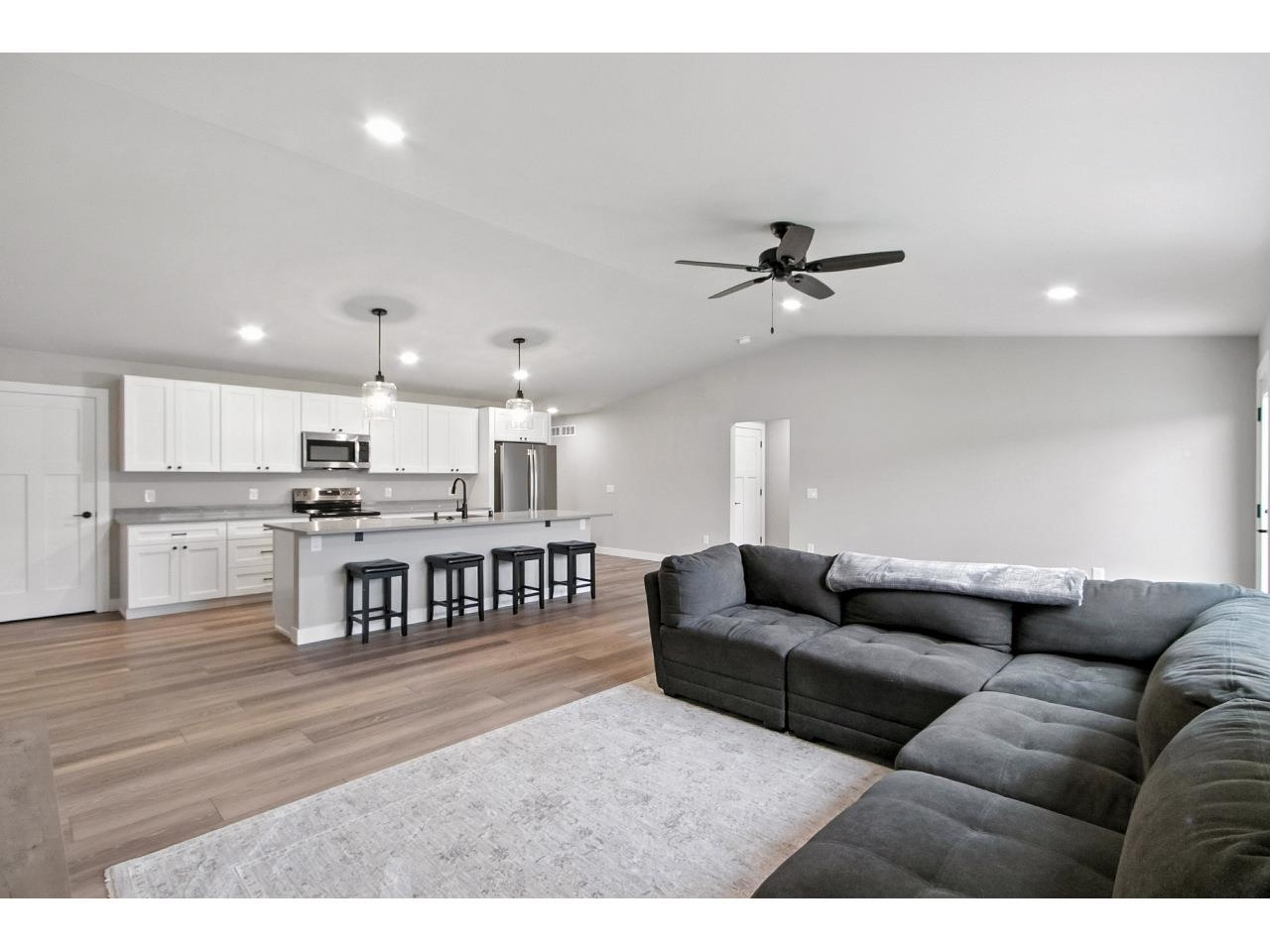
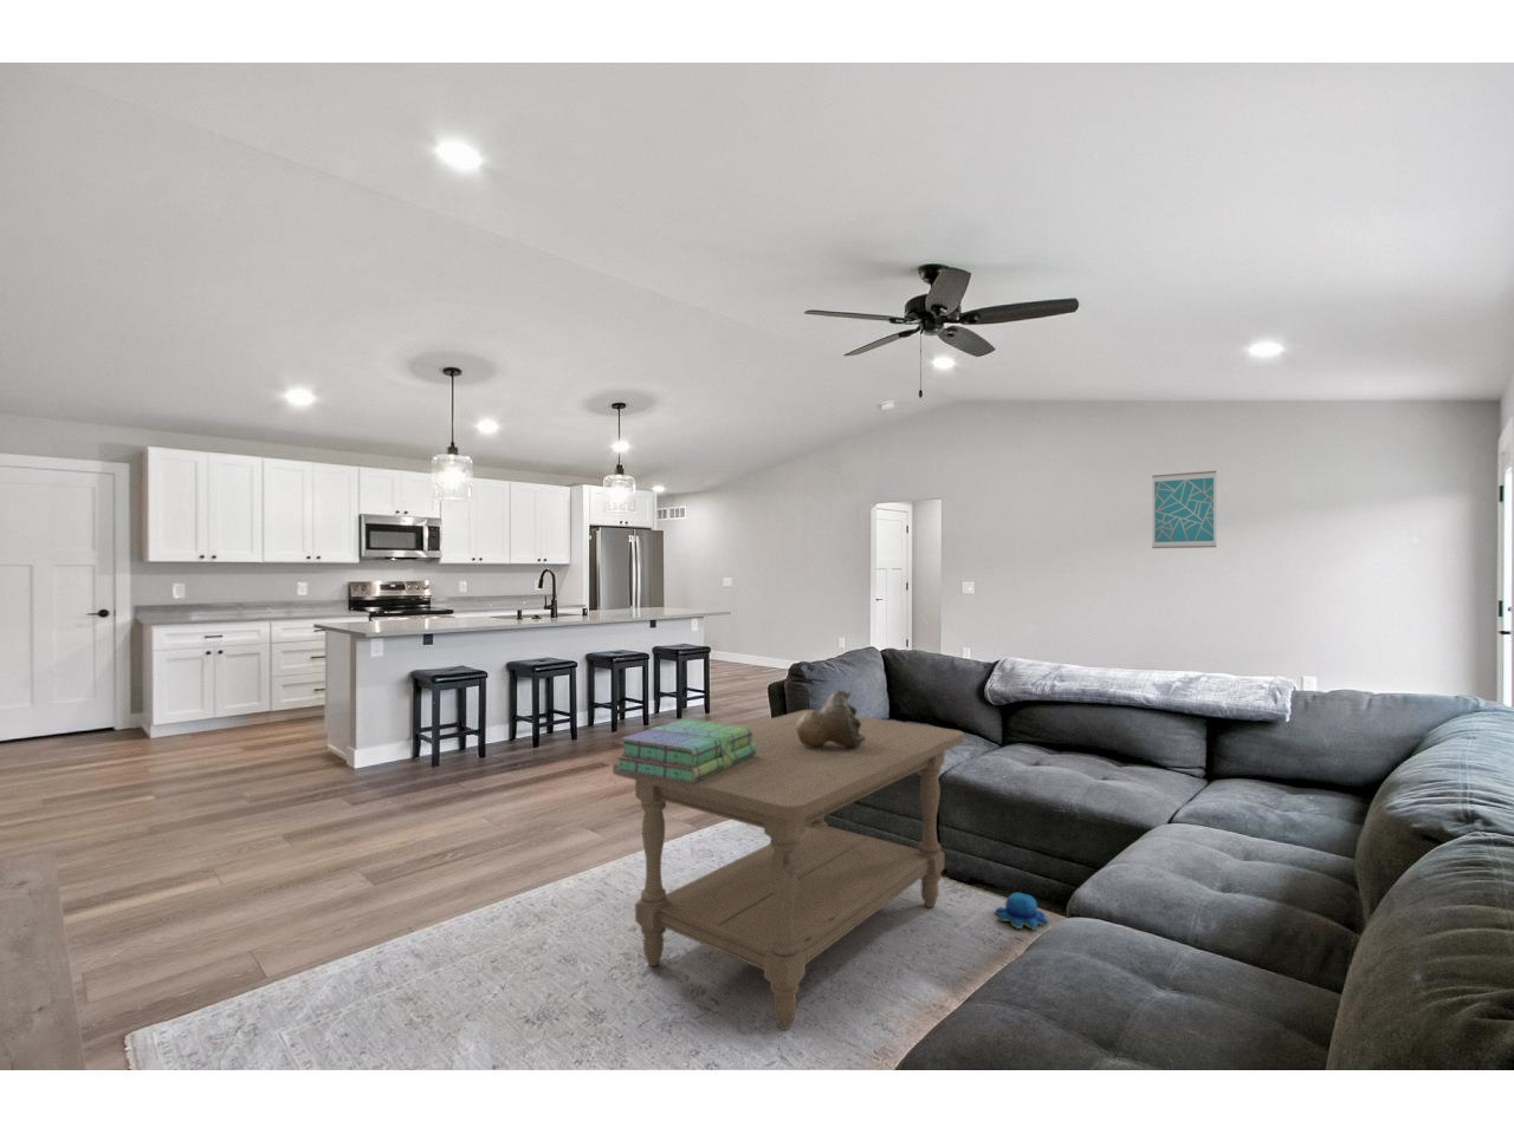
+ decorative bowl (831, 717)
+ stack of books (688, 747)
+ plush toy (1020, 906)
+ coffee table (802, 839)
+ wall art (1183, 510)
